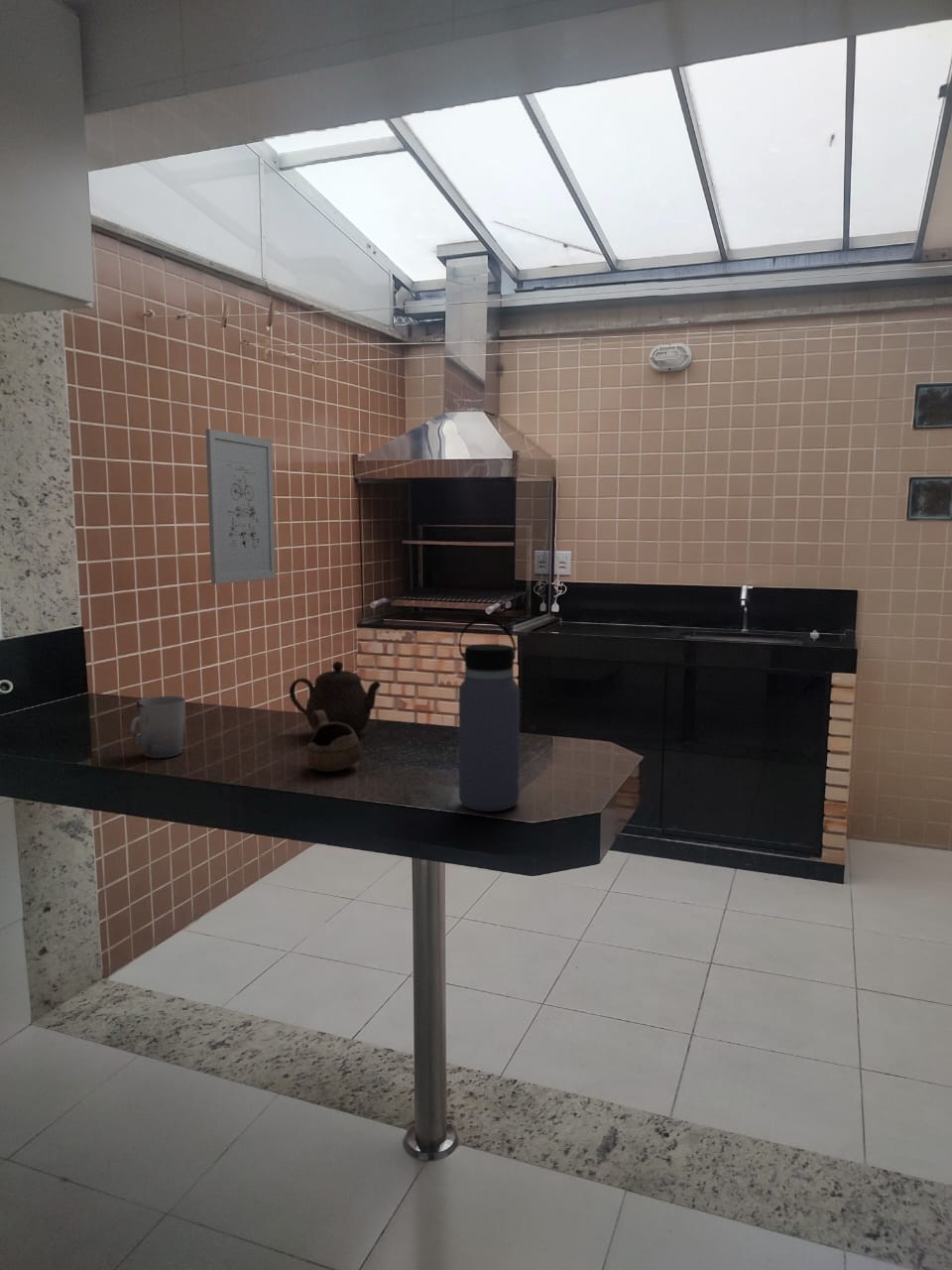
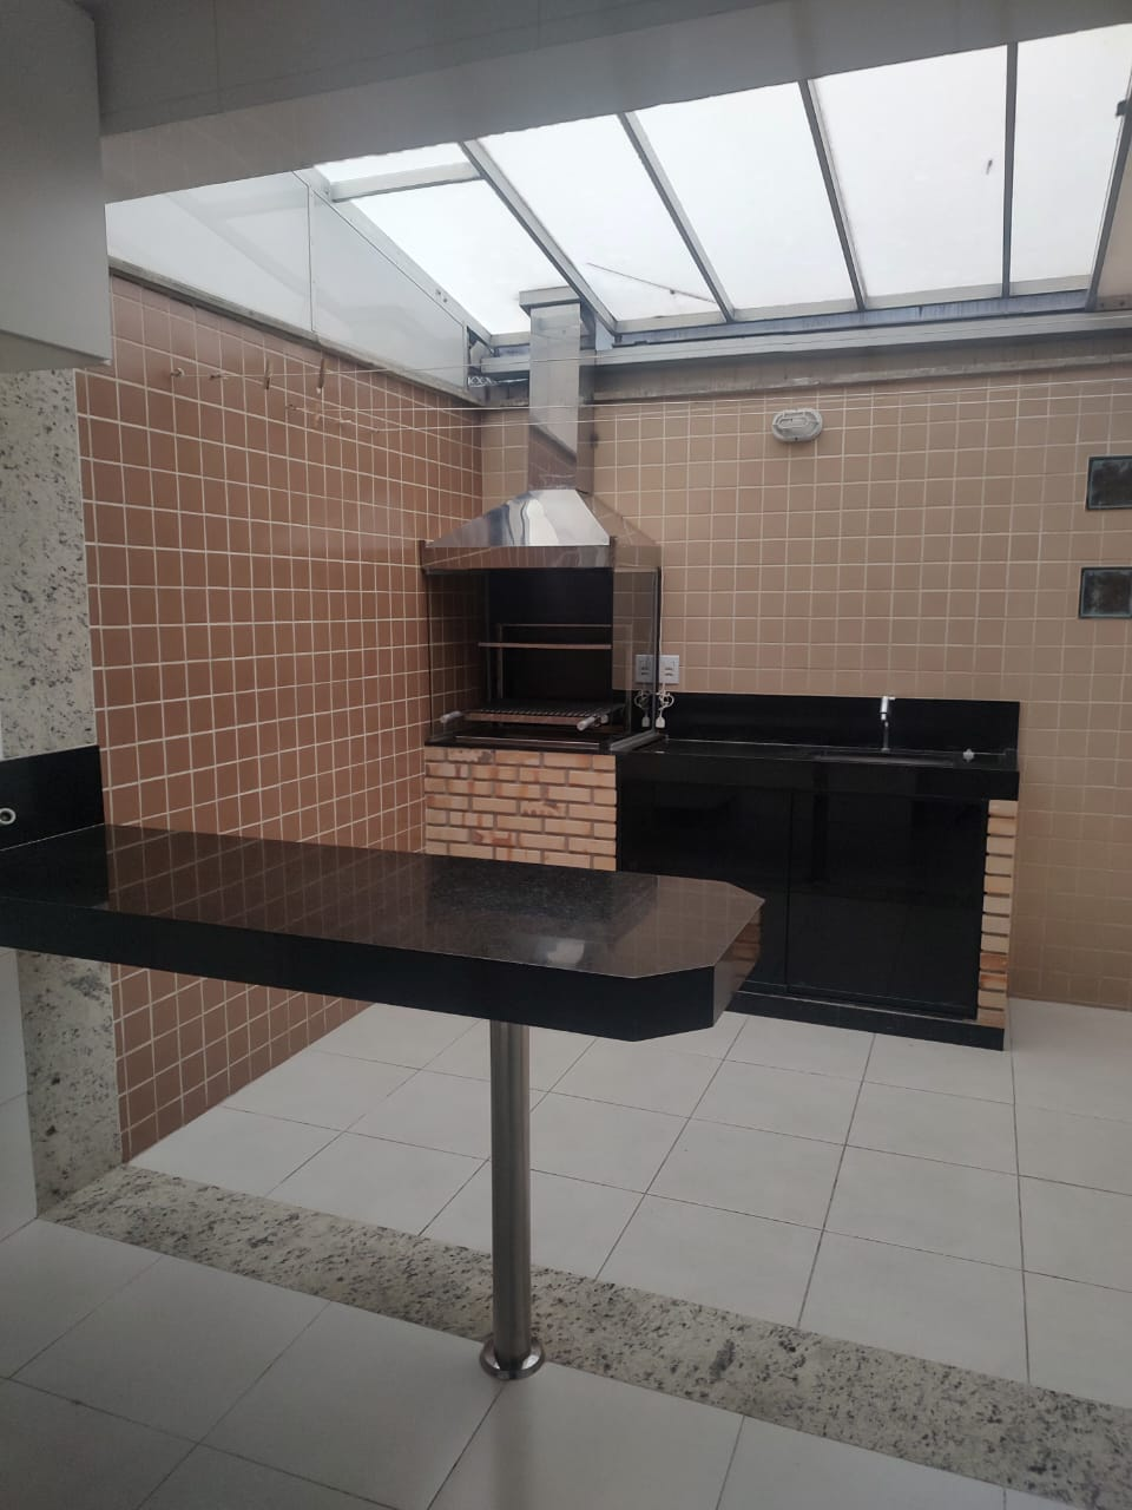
- wall art (242, 508)
- cup (156, 728)
- teapot (334, 698)
- water bottle (488, 712)
- cup (333, 740)
